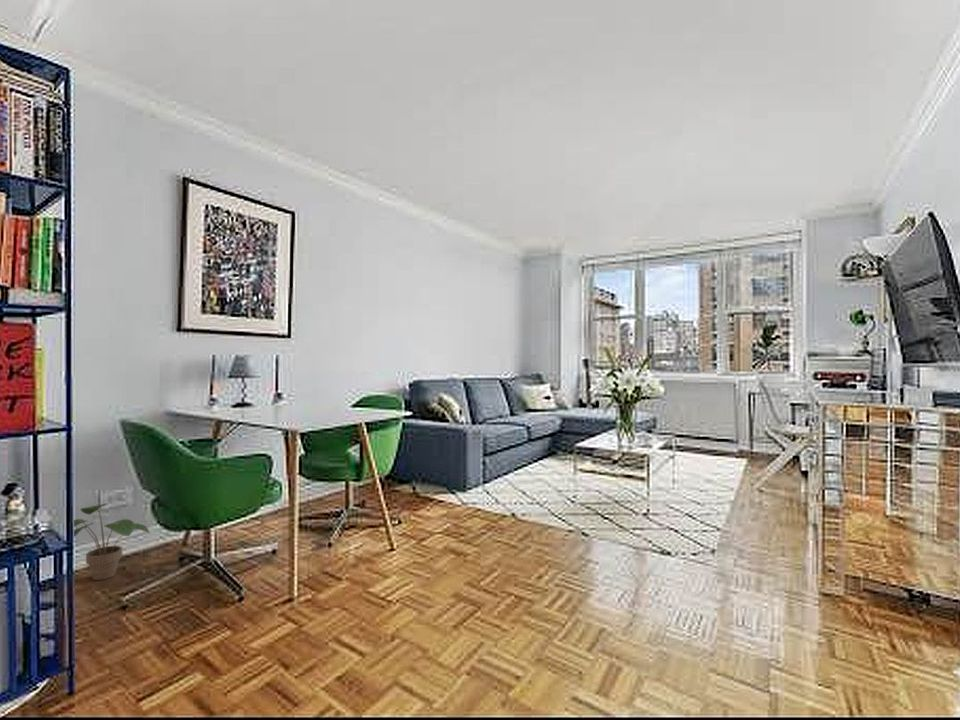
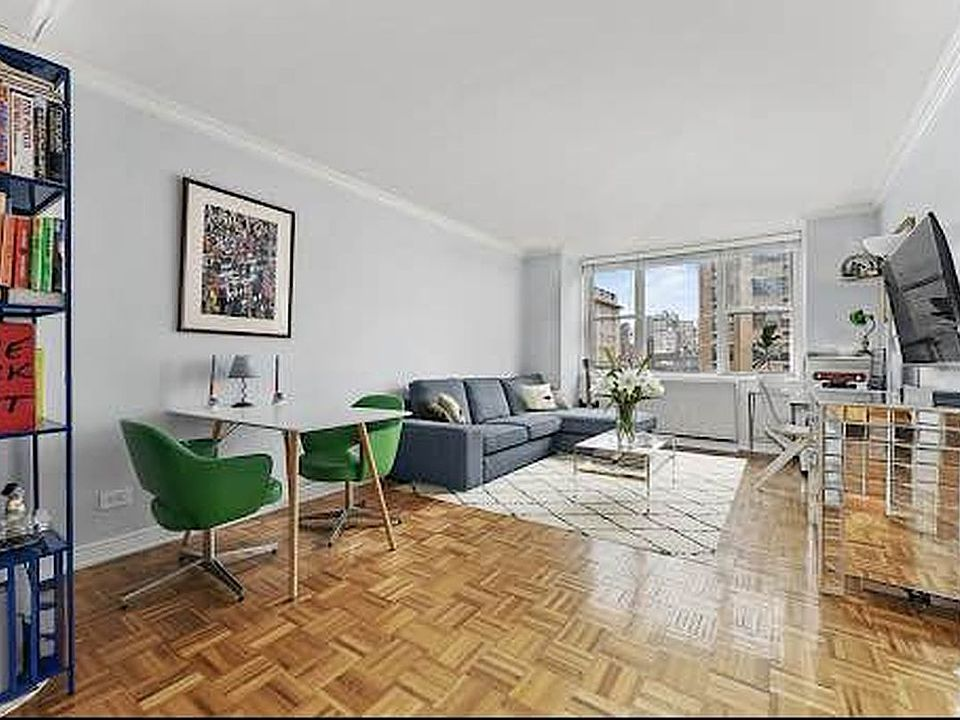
- potted plant (104, 543)
